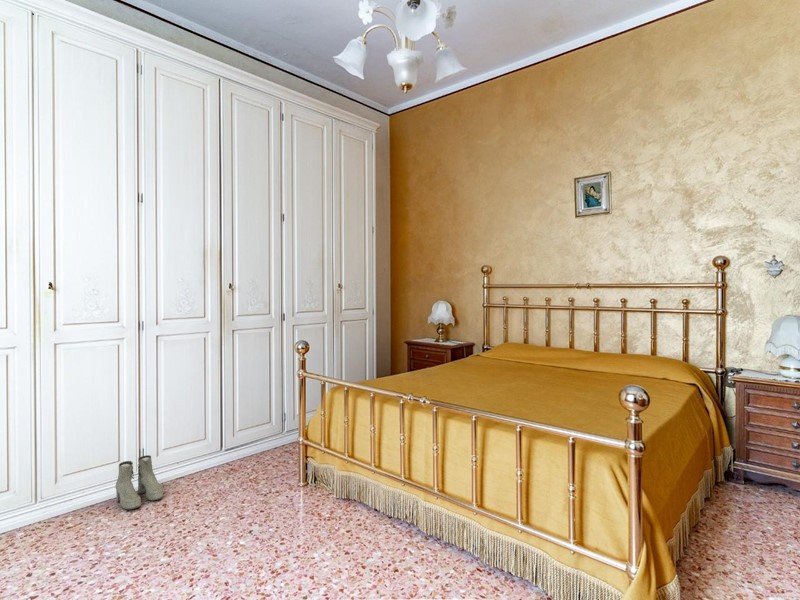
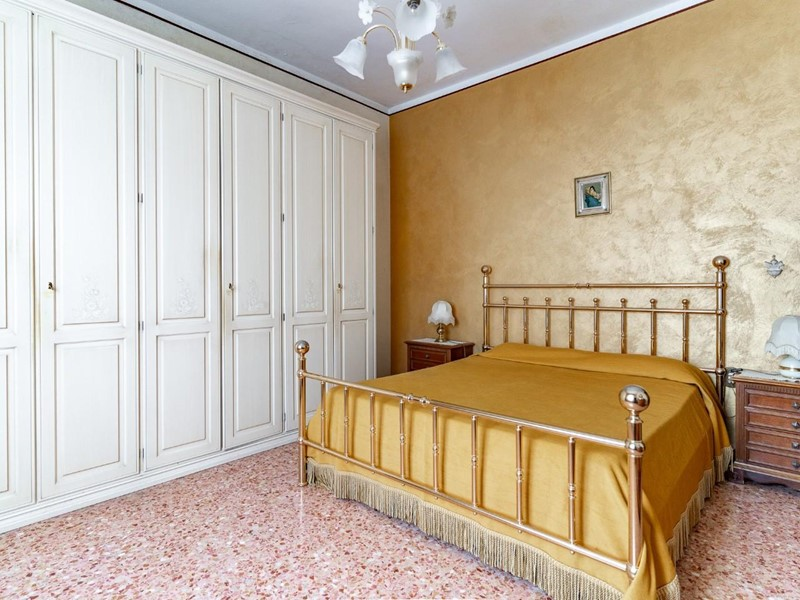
- boots (139, 480)
